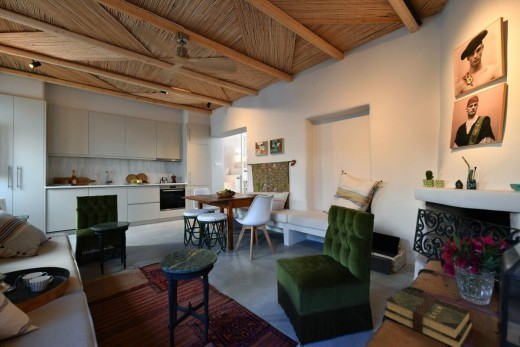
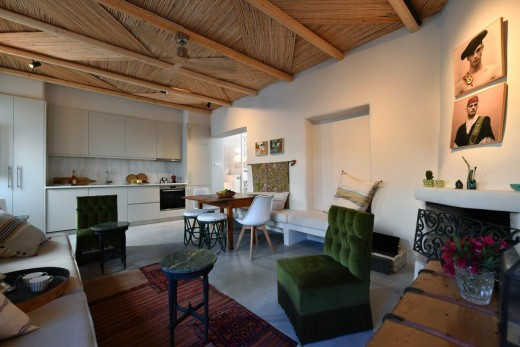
- book (426, 312)
